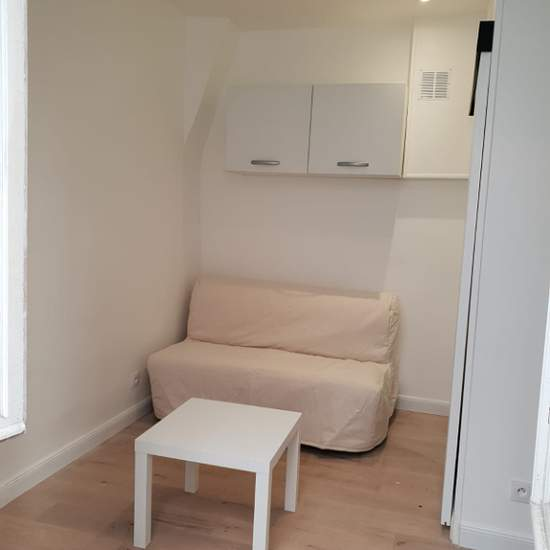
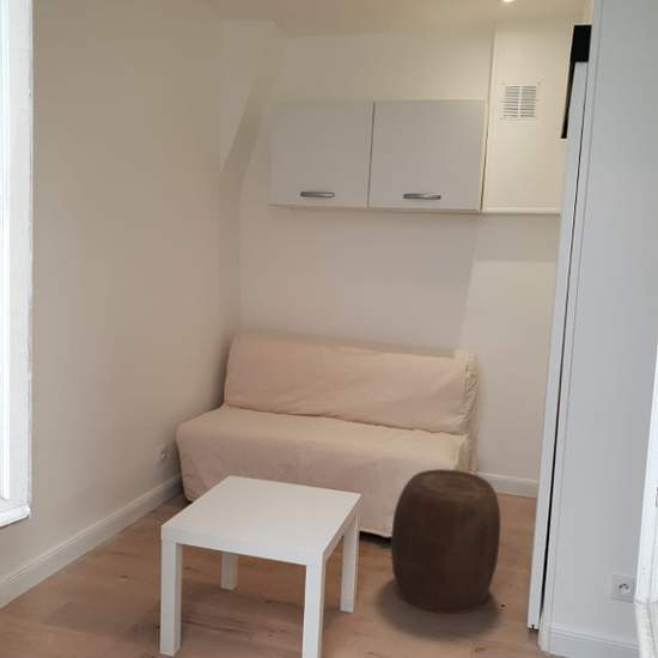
+ stool (444, 536)
